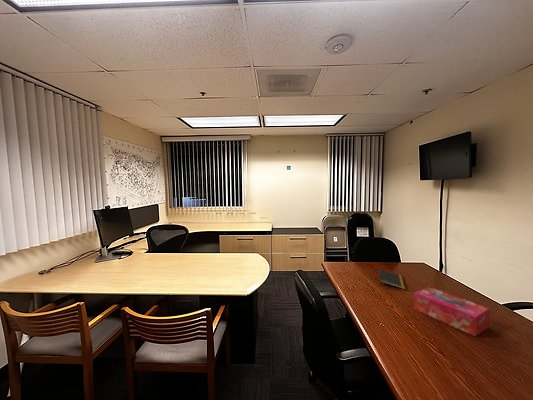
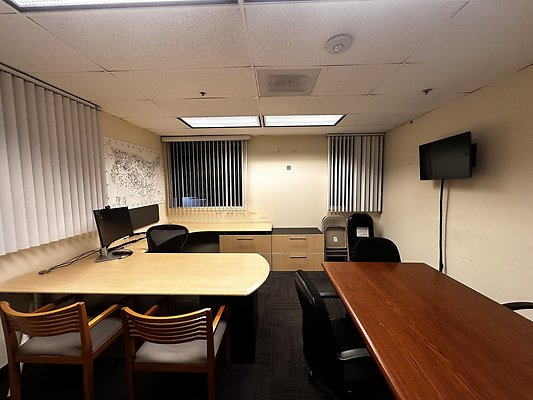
- notepad (391, 278)
- tissue box (448, 308)
